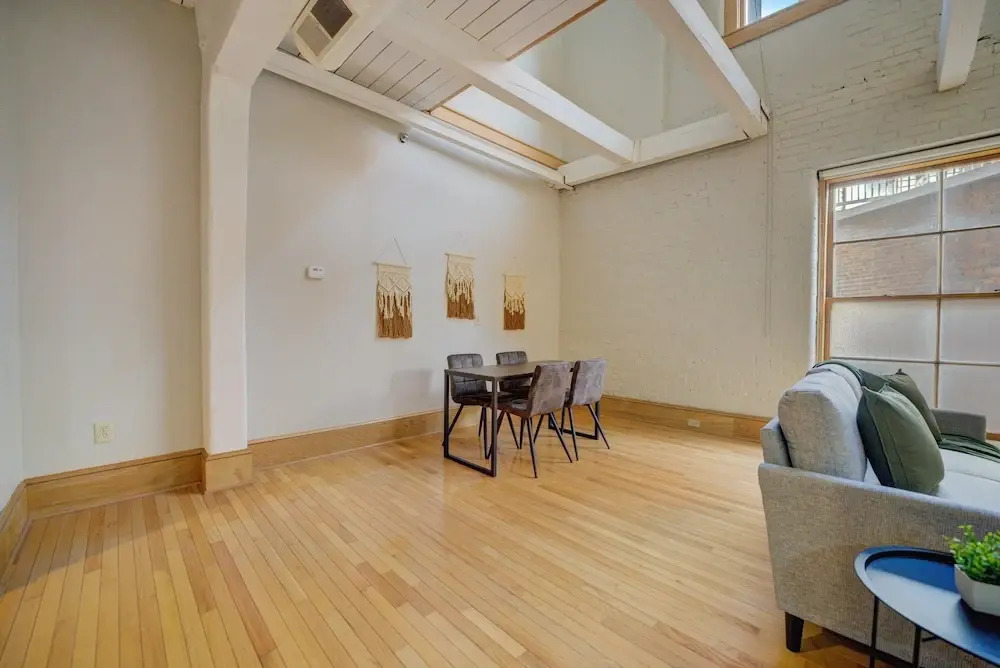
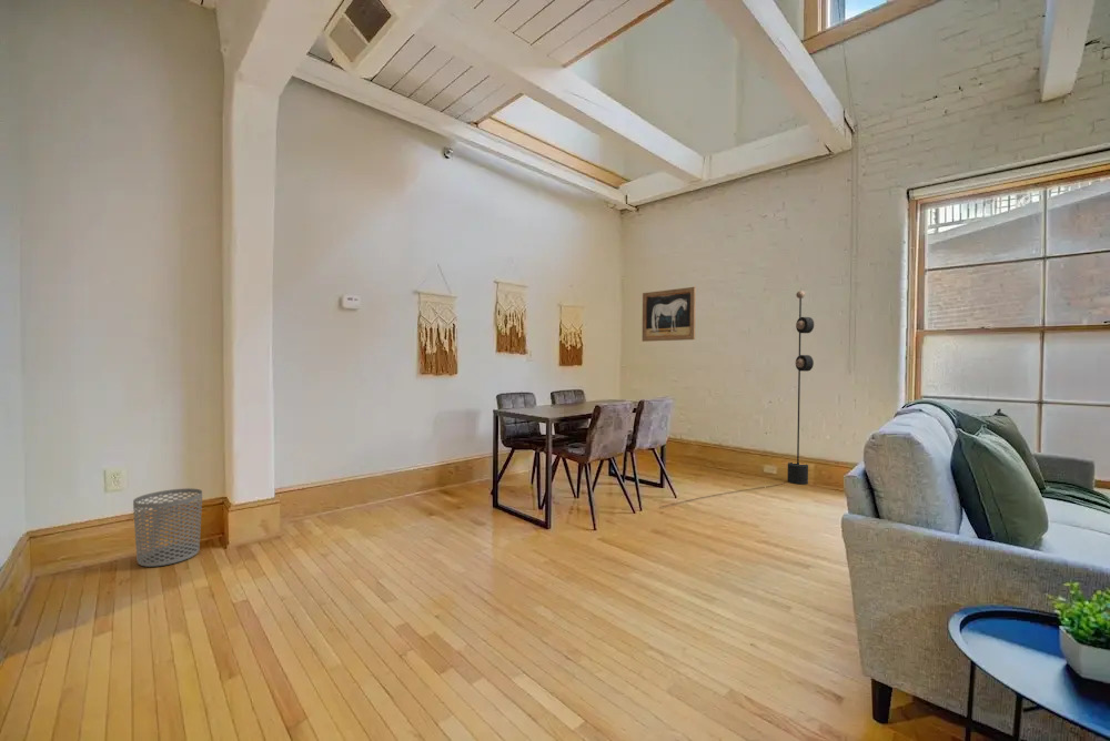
+ waste bin (169, 526)
+ floor lamp (798, 388)
+ wall art (667, 315)
